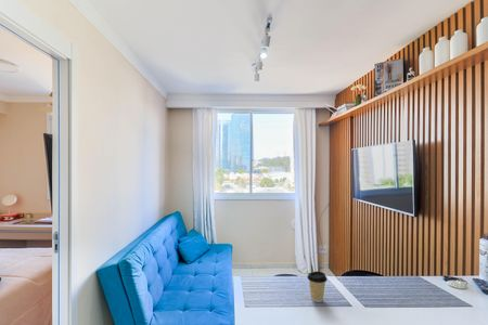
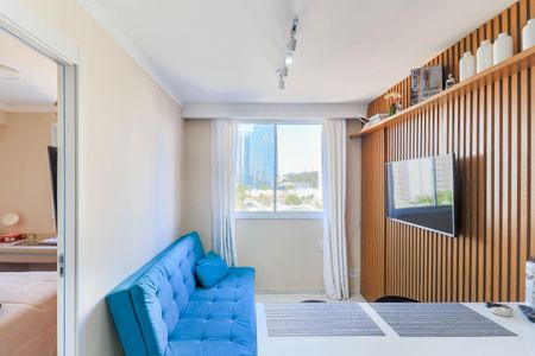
- coffee cup (317, 286)
